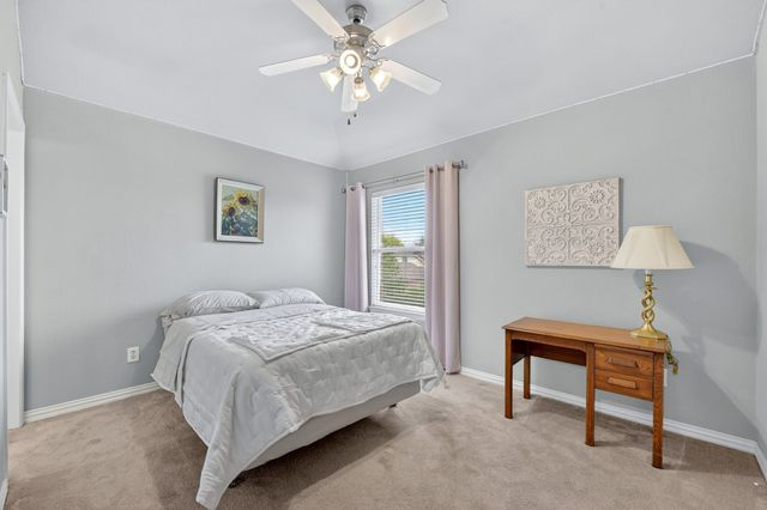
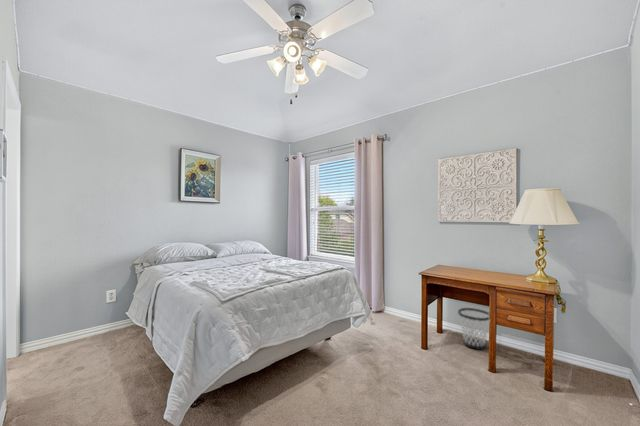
+ wastebasket (474, 329)
